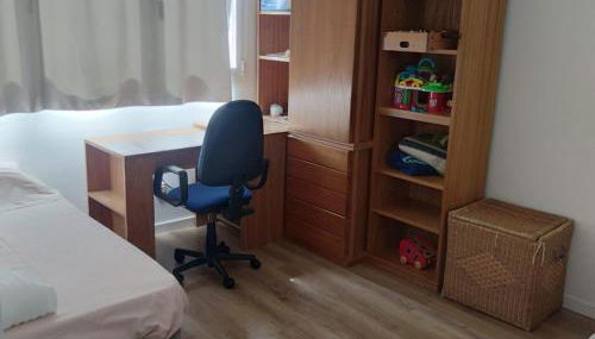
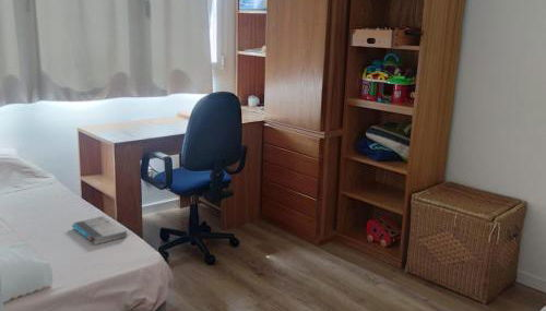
+ book (98, 229)
